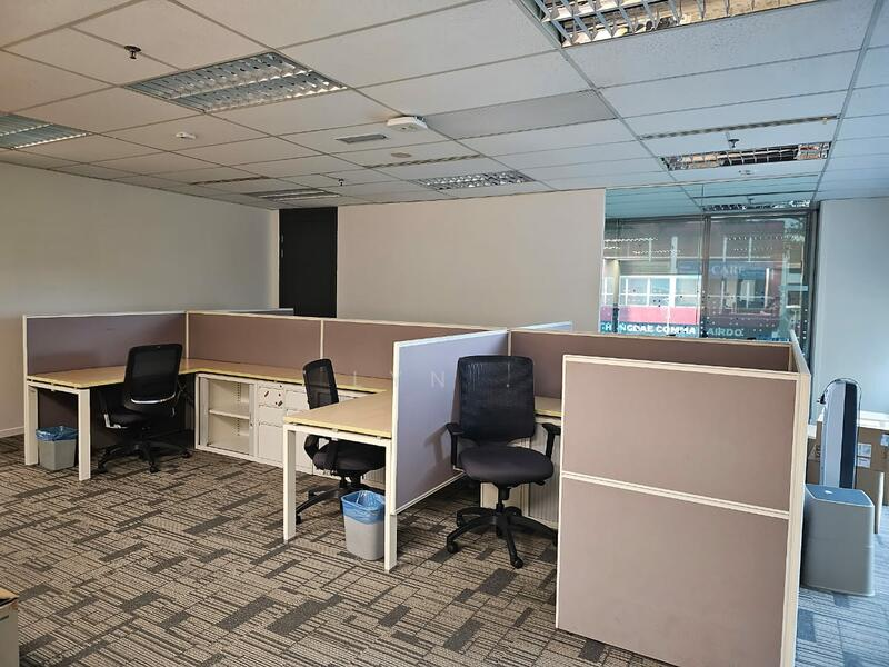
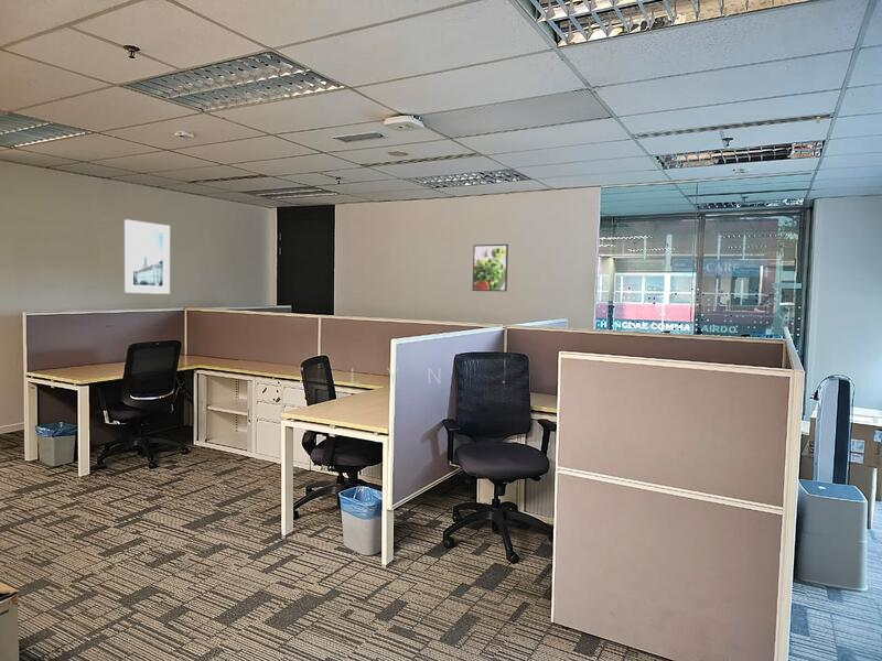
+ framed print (490, 268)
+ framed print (148, 258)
